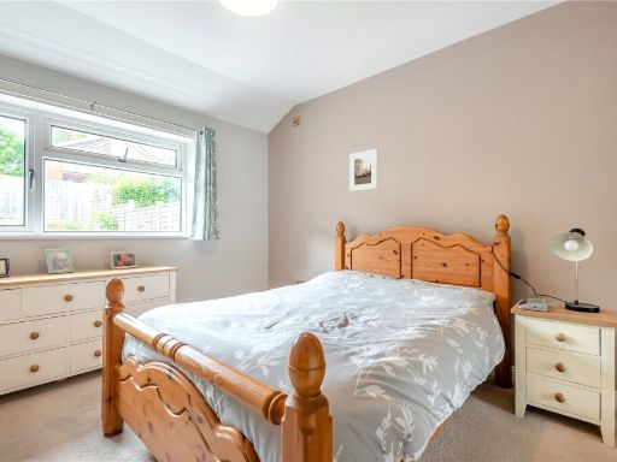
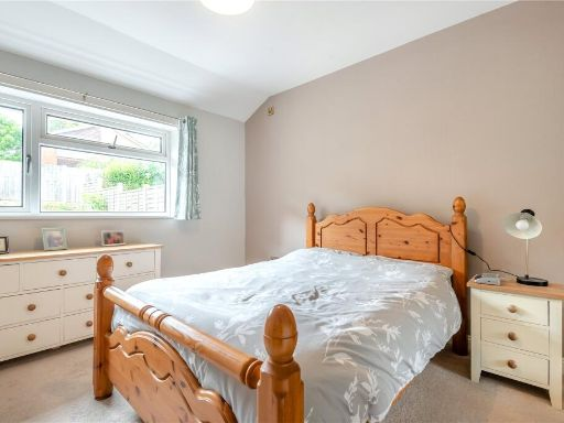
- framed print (363, 171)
